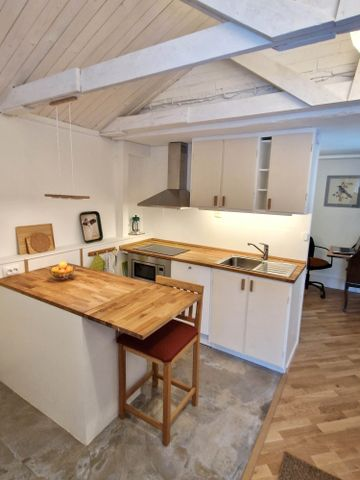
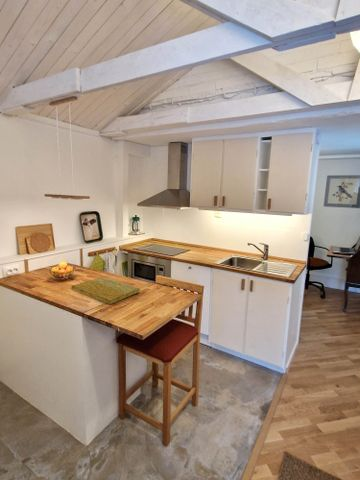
+ cutting board (105, 288)
